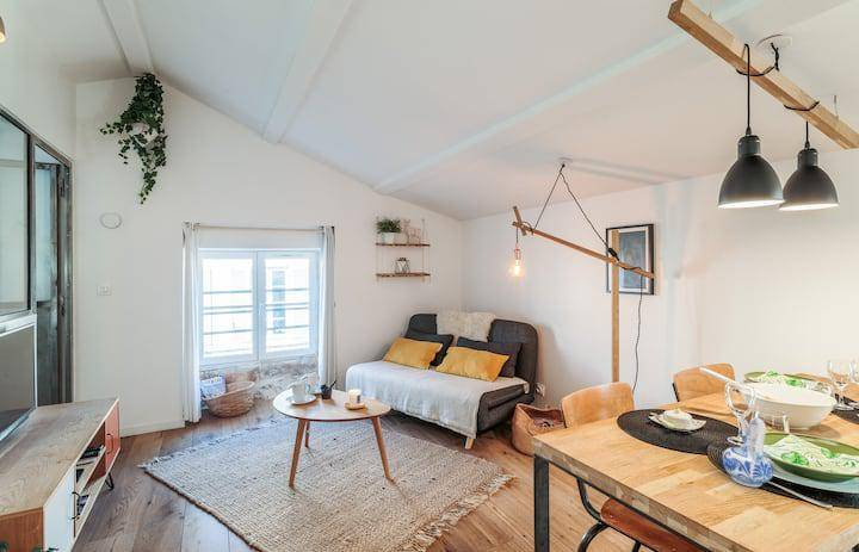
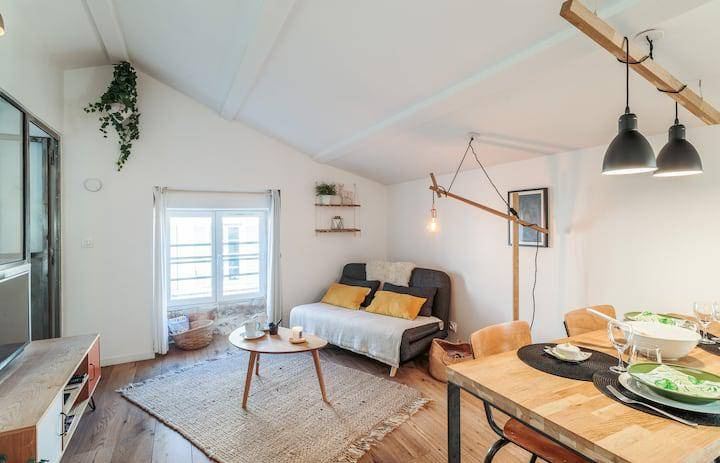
- ceramic pitcher (747, 447)
